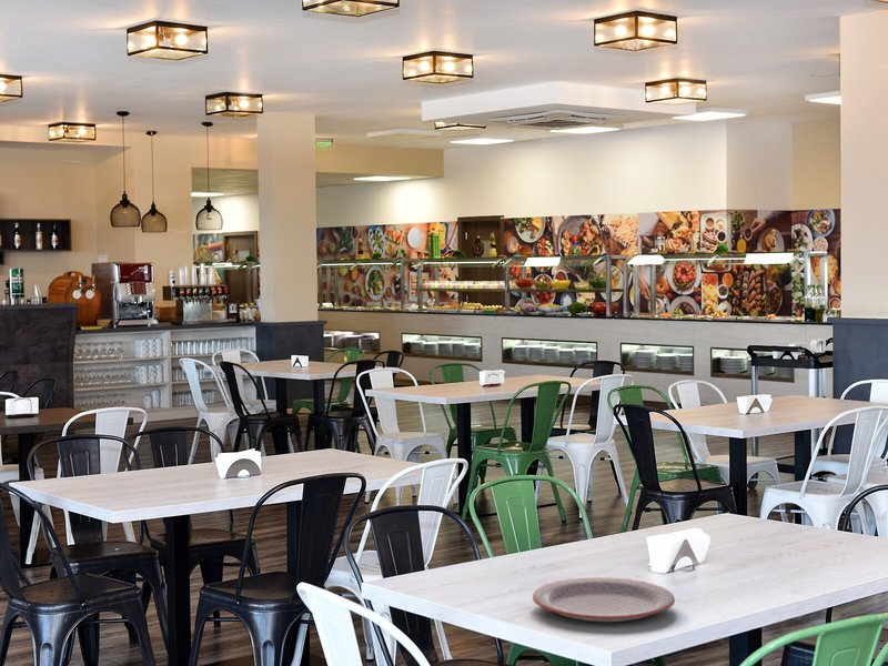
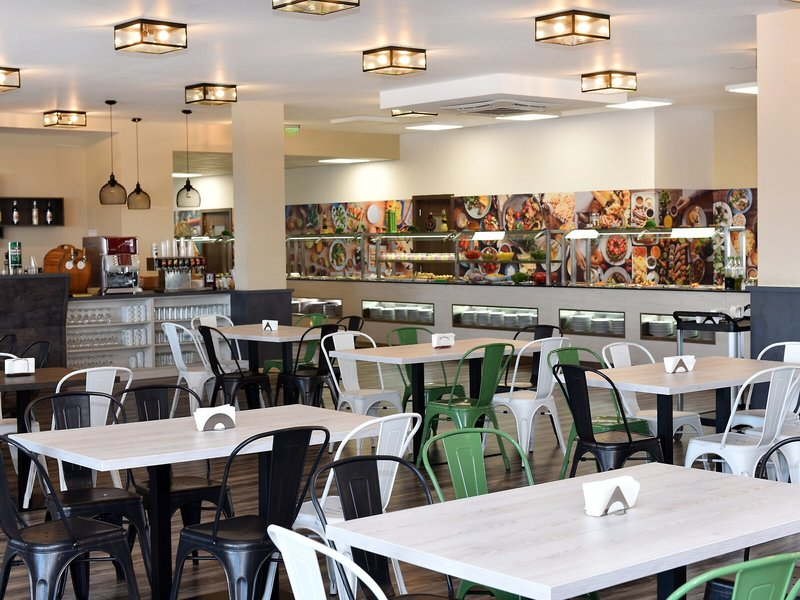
- plate (603, 601)
